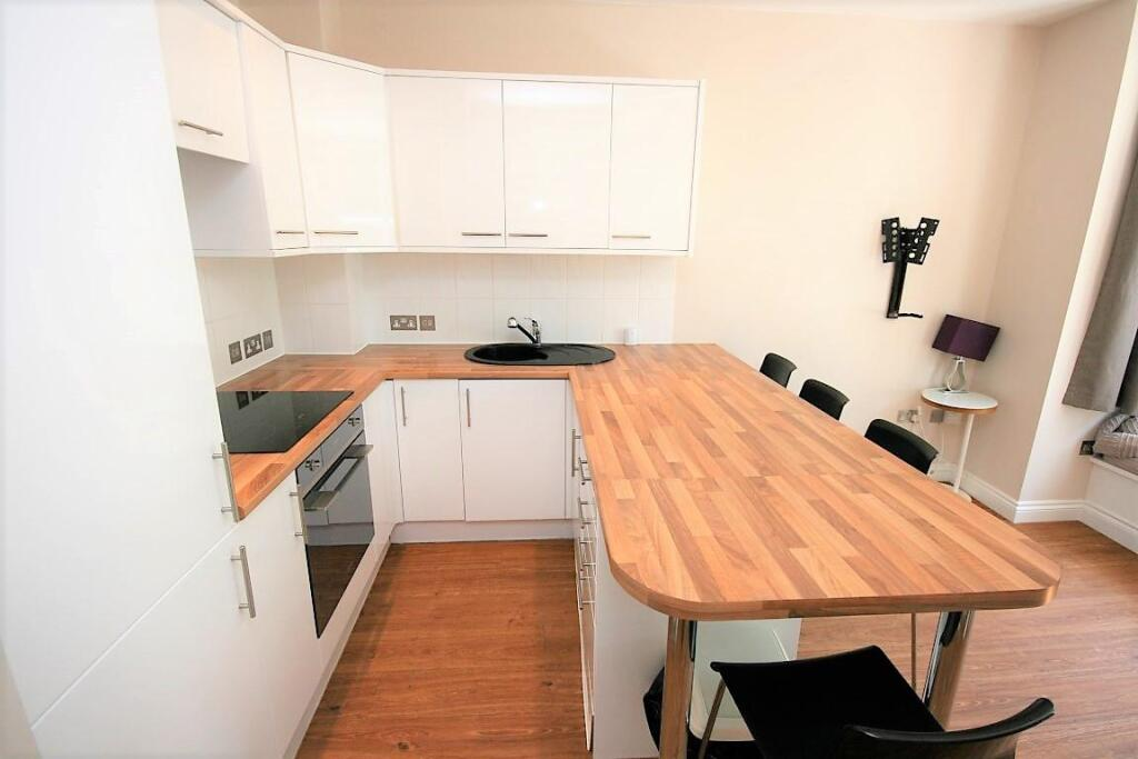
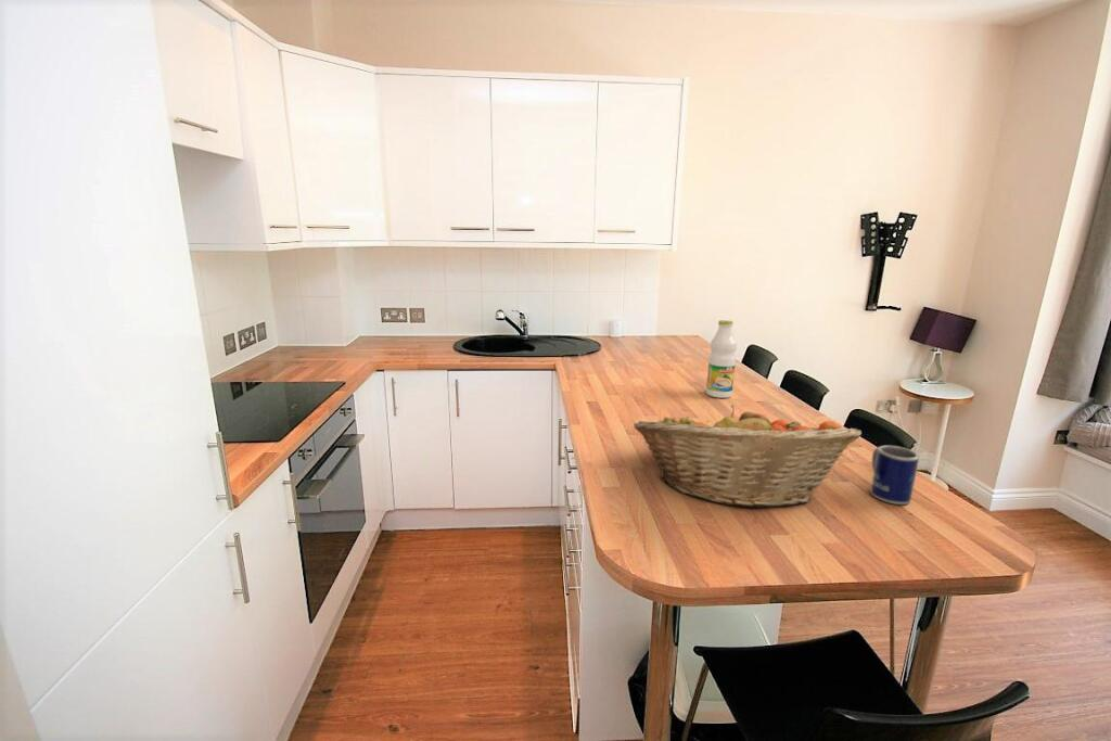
+ bottle (721, 358)
+ mug (889, 470)
+ fruit basket (739, 444)
